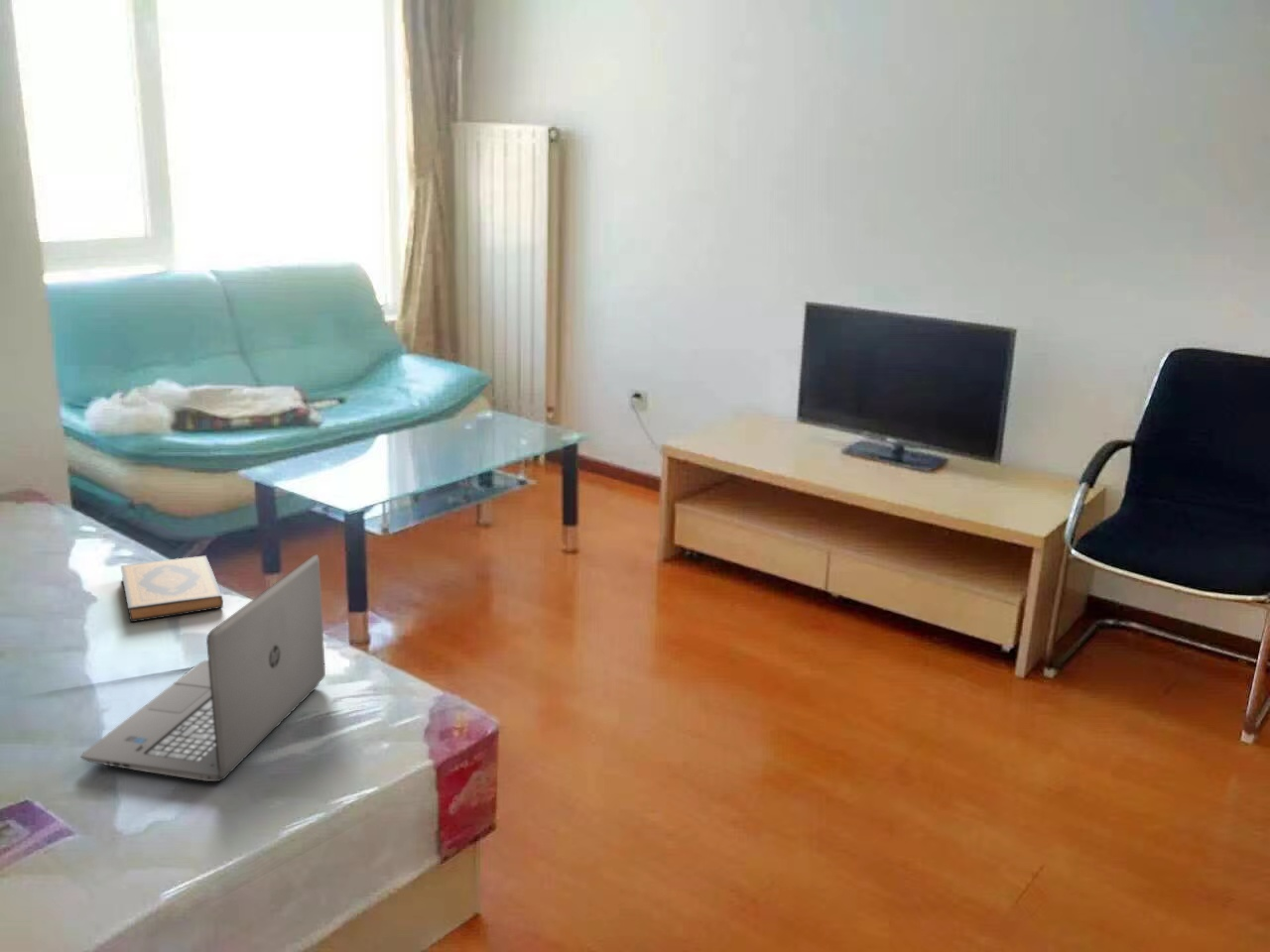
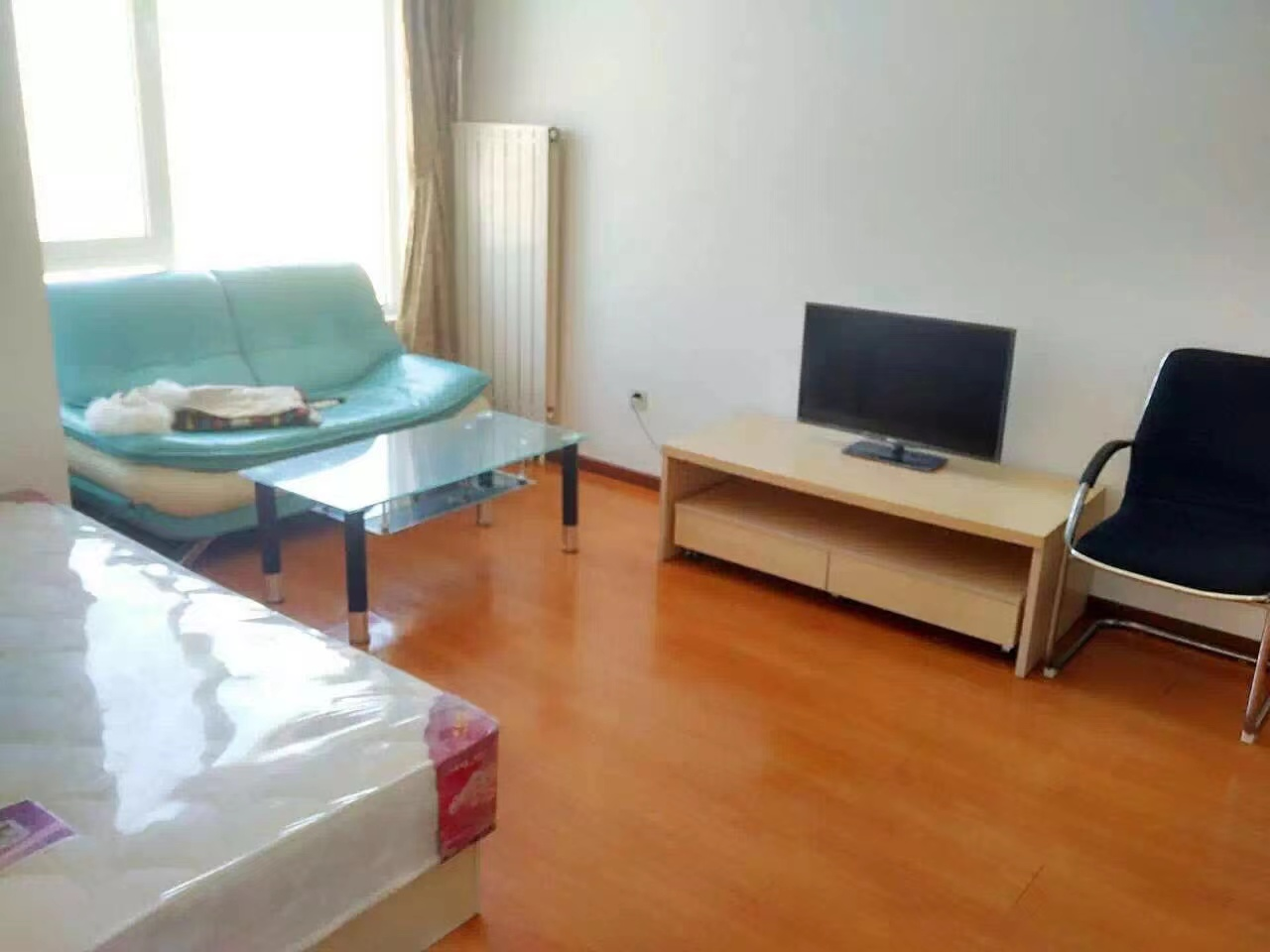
- hardback book (171, 586)
- laptop (207, 654)
